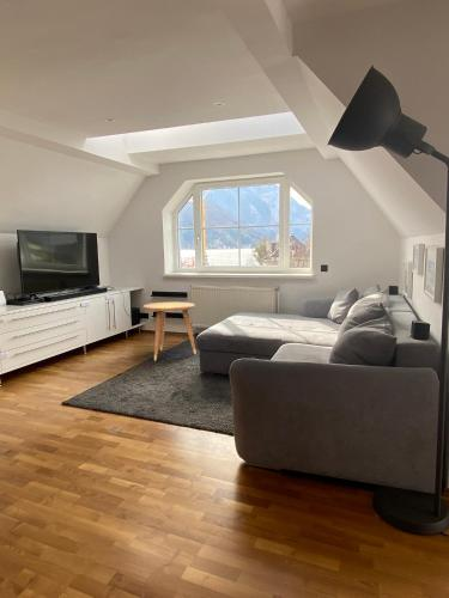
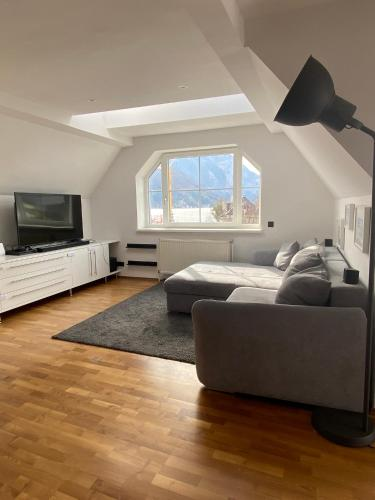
- side table (163, 330)
